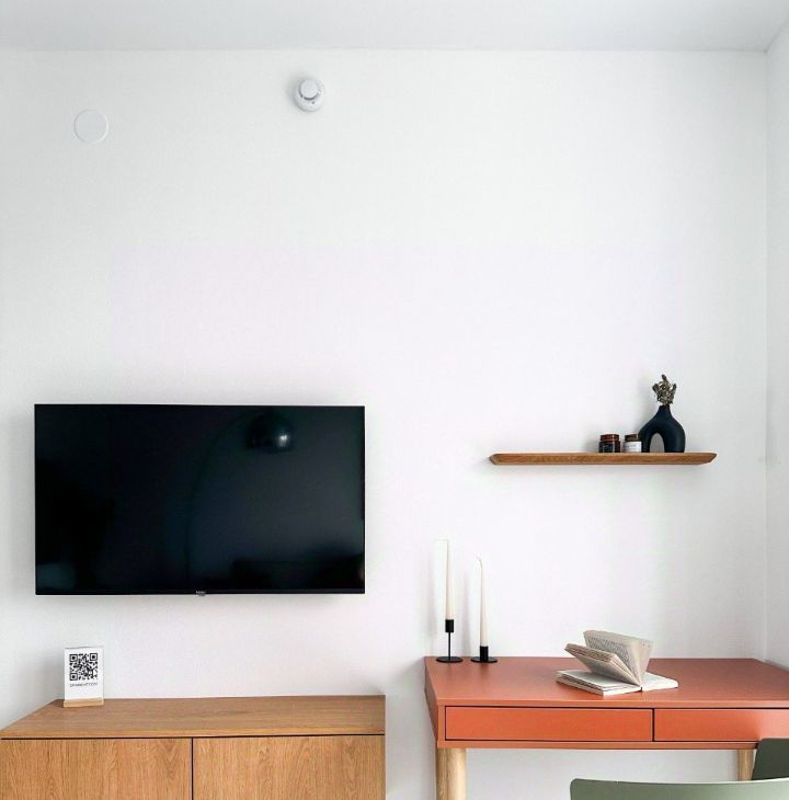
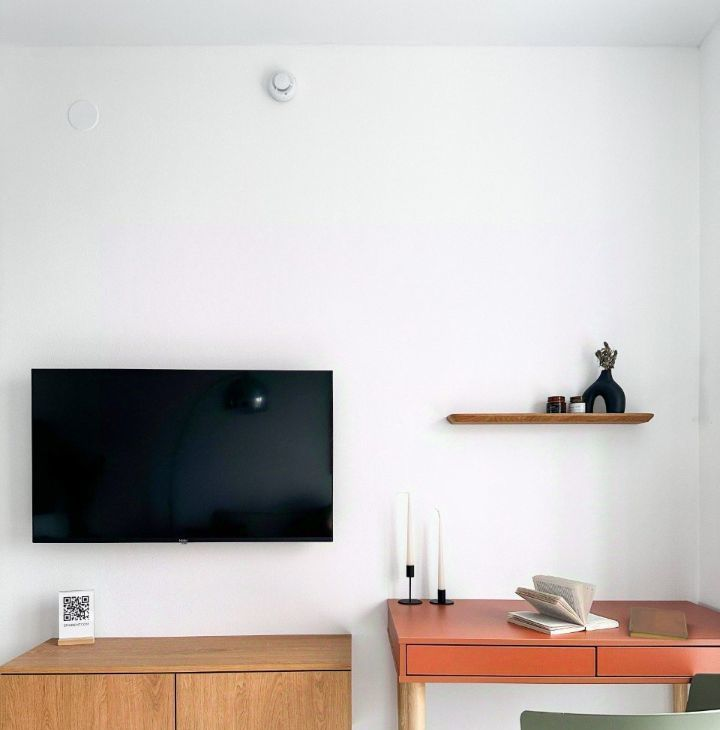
+ notebook (657, 624)
